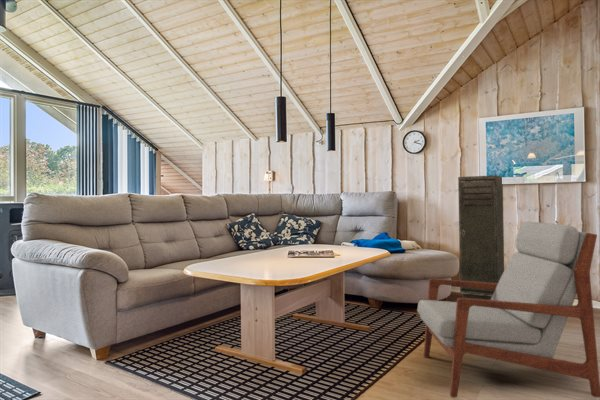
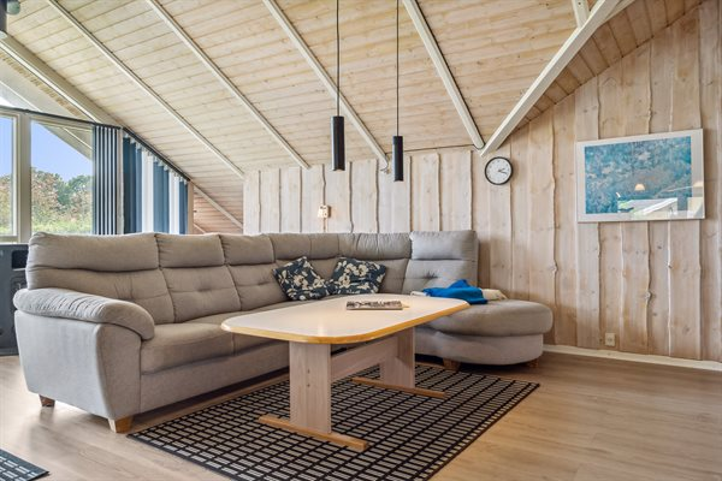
- storage cabinet (481, 237)
- armchair (496, 299)
